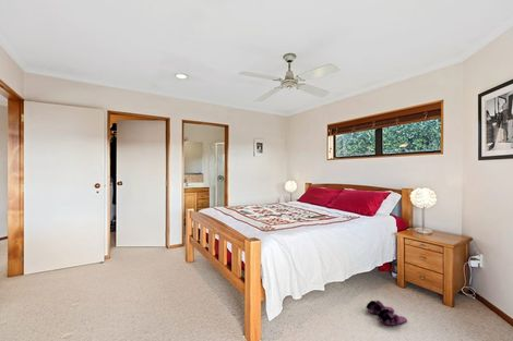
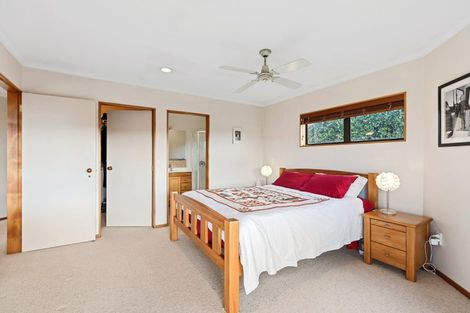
- slippers (385, 309)
